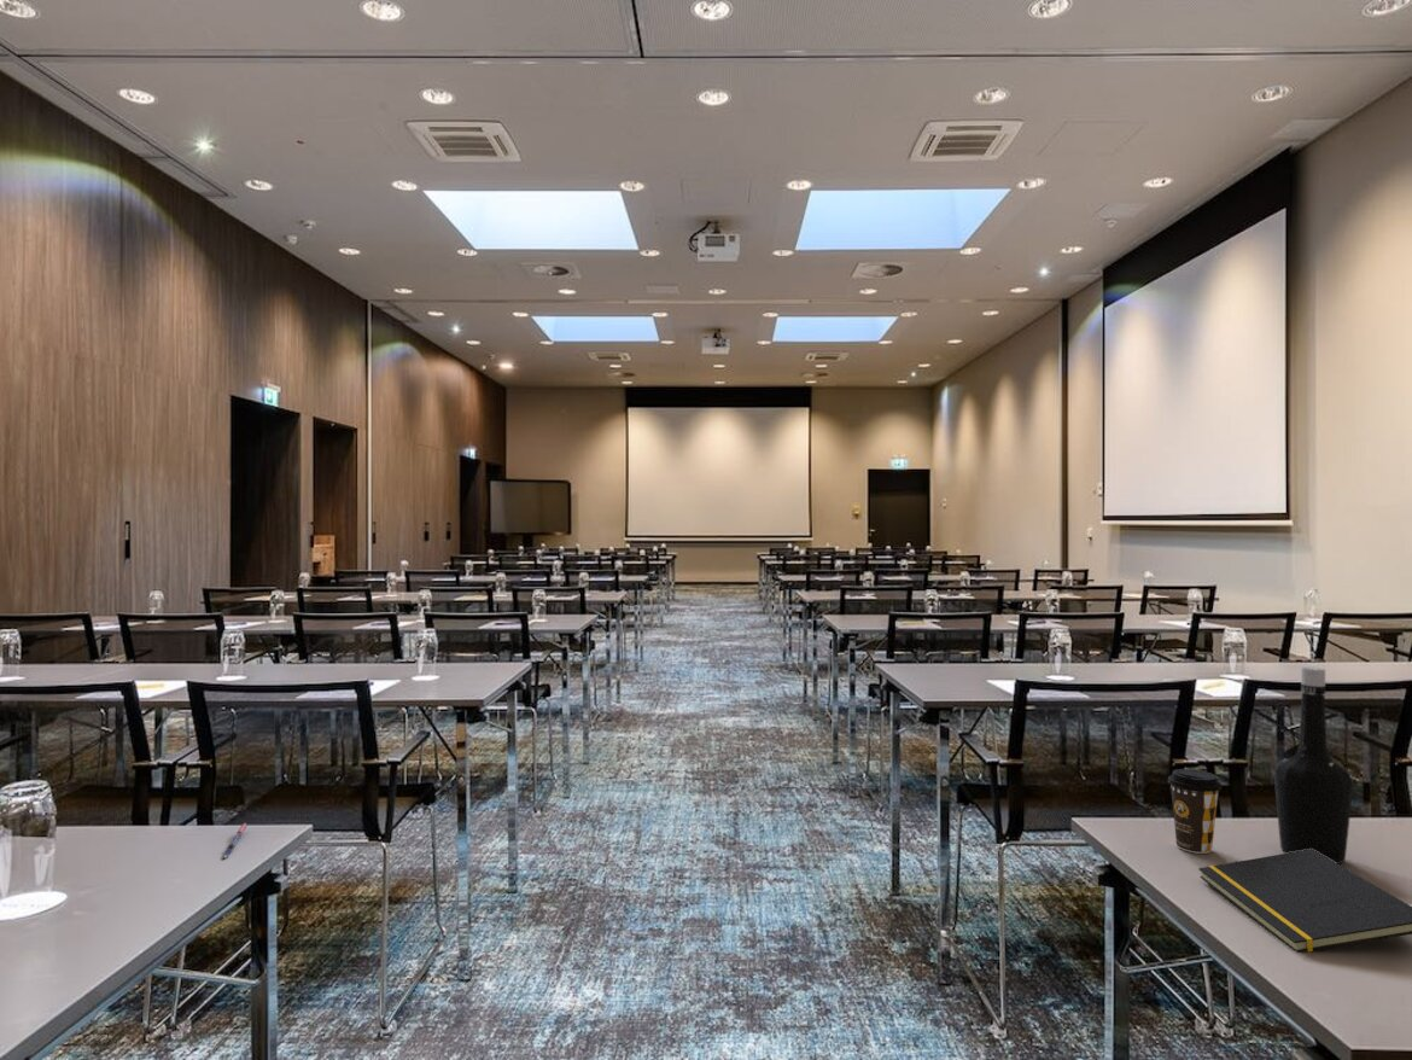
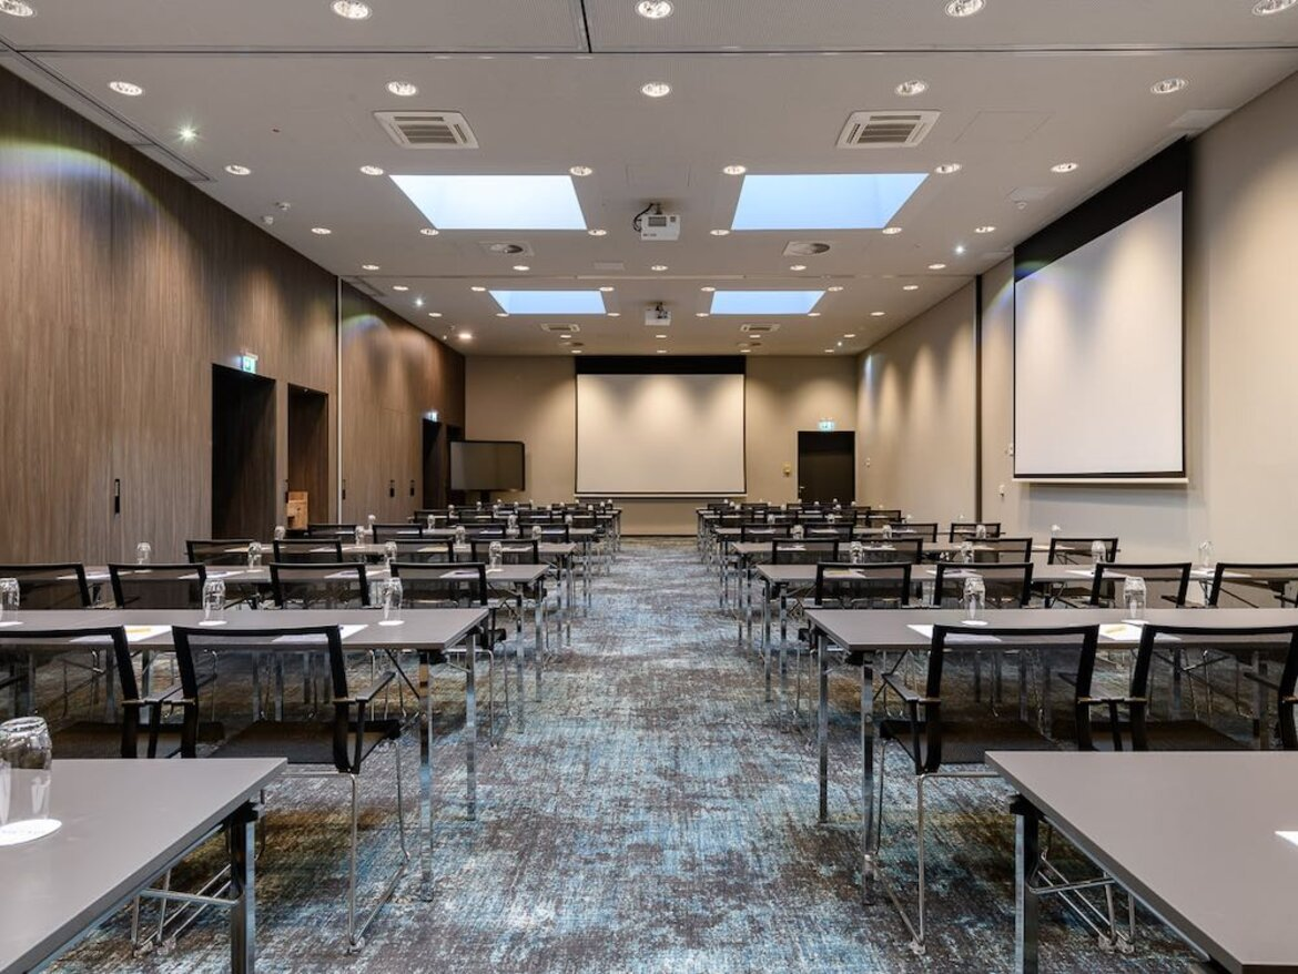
- bottle (1312, 762)
- notepad (1305, 896)
- pen (234, 839)
- coffee cup (1194, 810)
